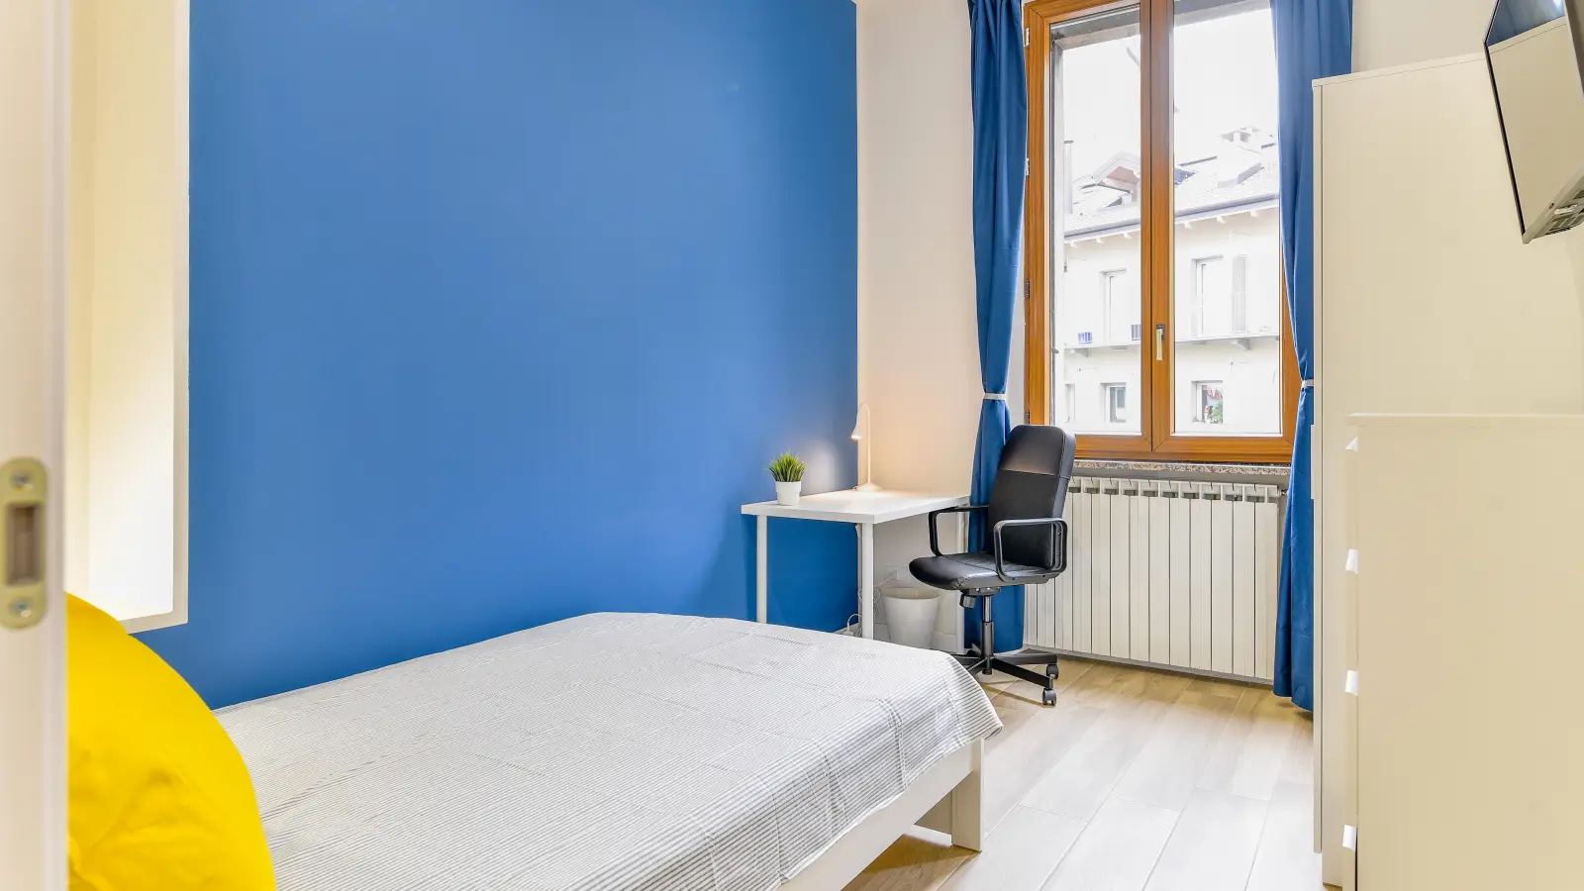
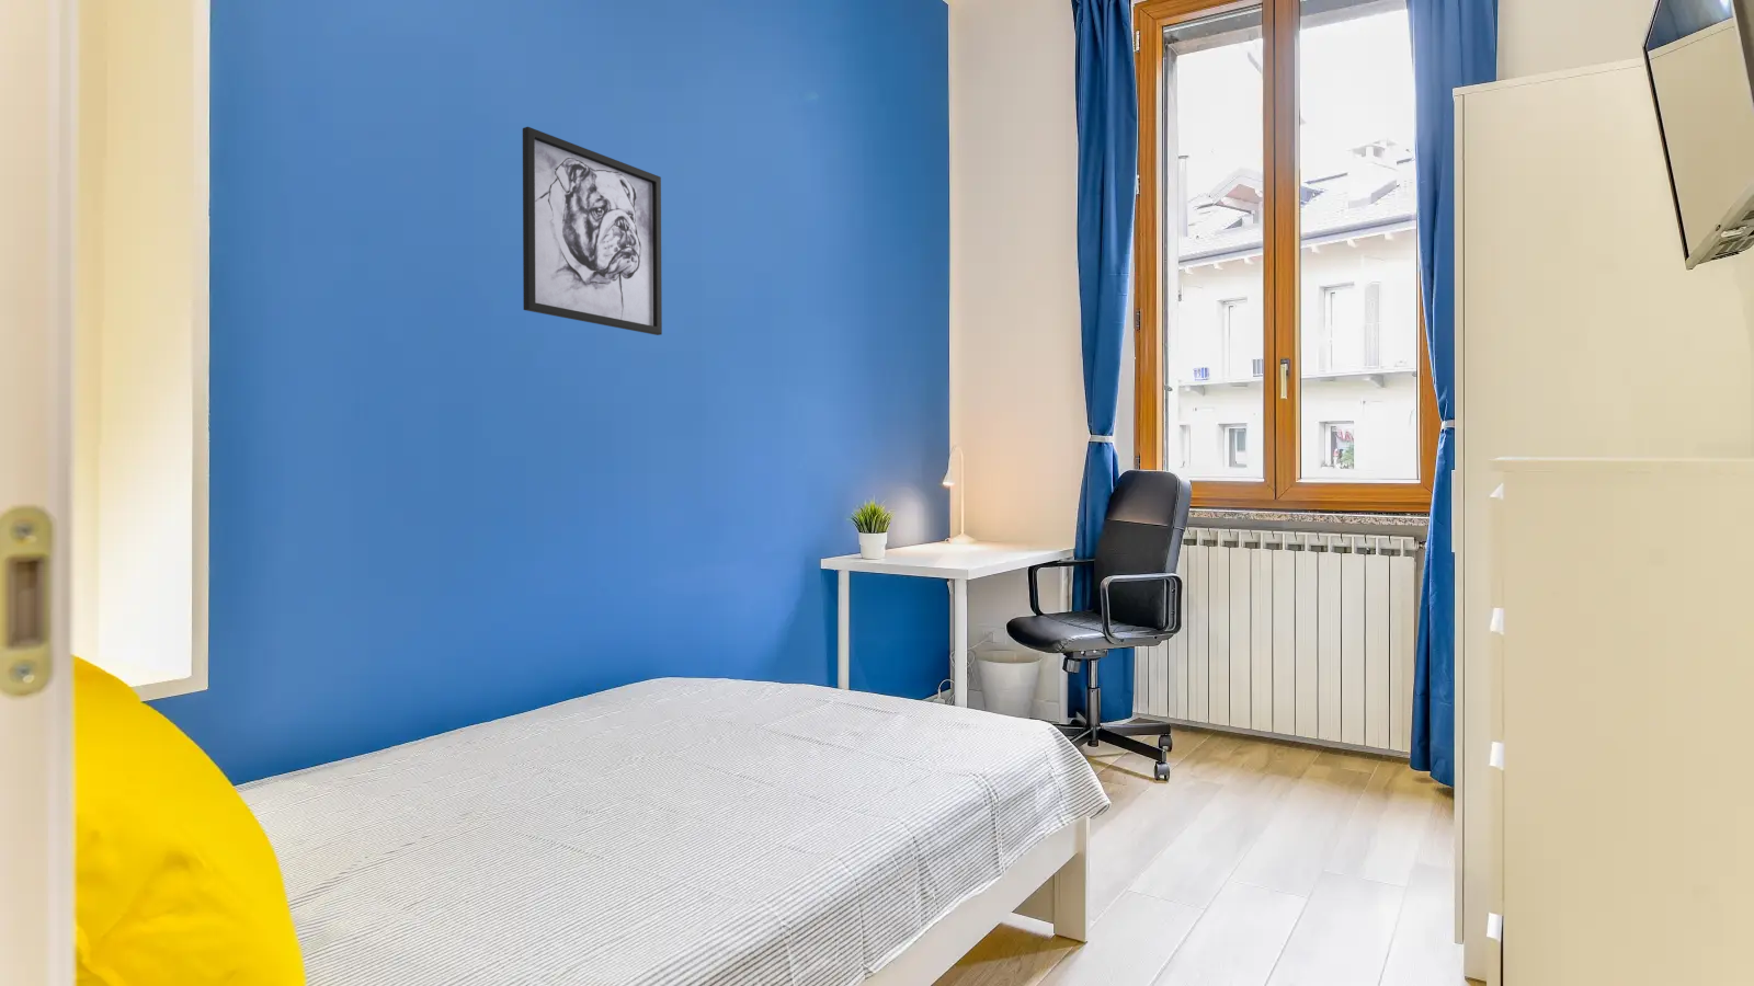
+ wall art (596, 237)
